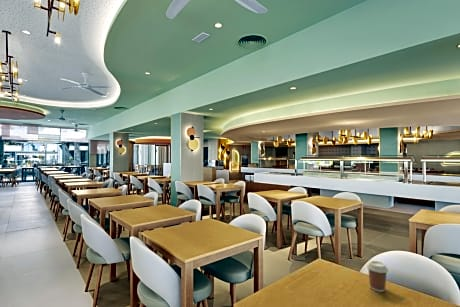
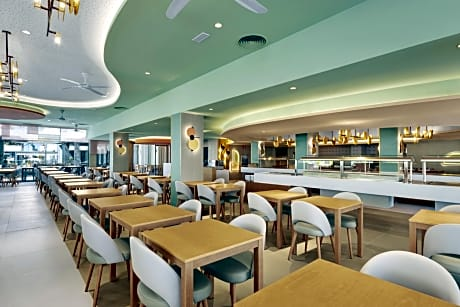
- coffee cup (377, 275)
